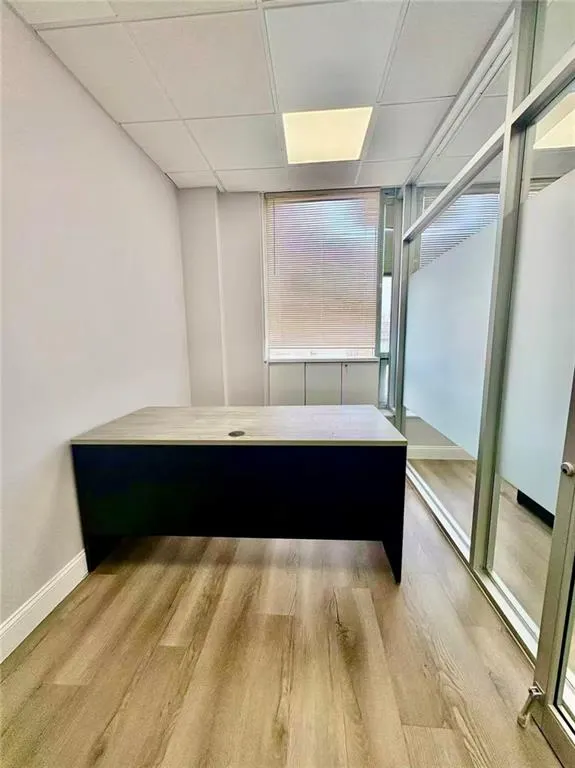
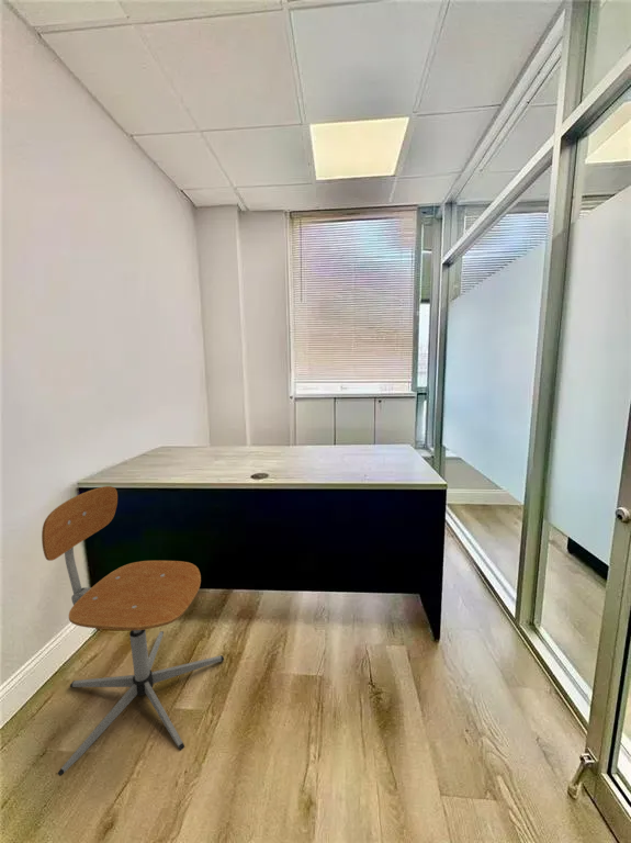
+ office chair (126, 599)
